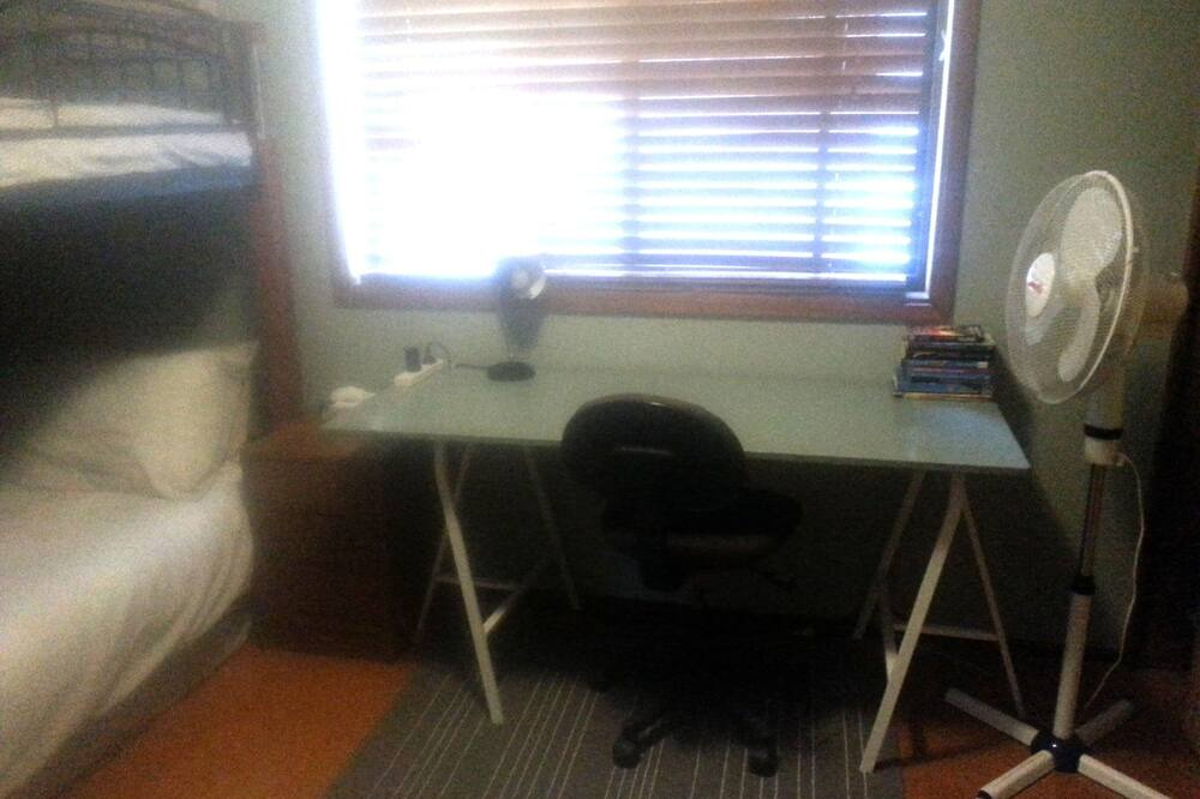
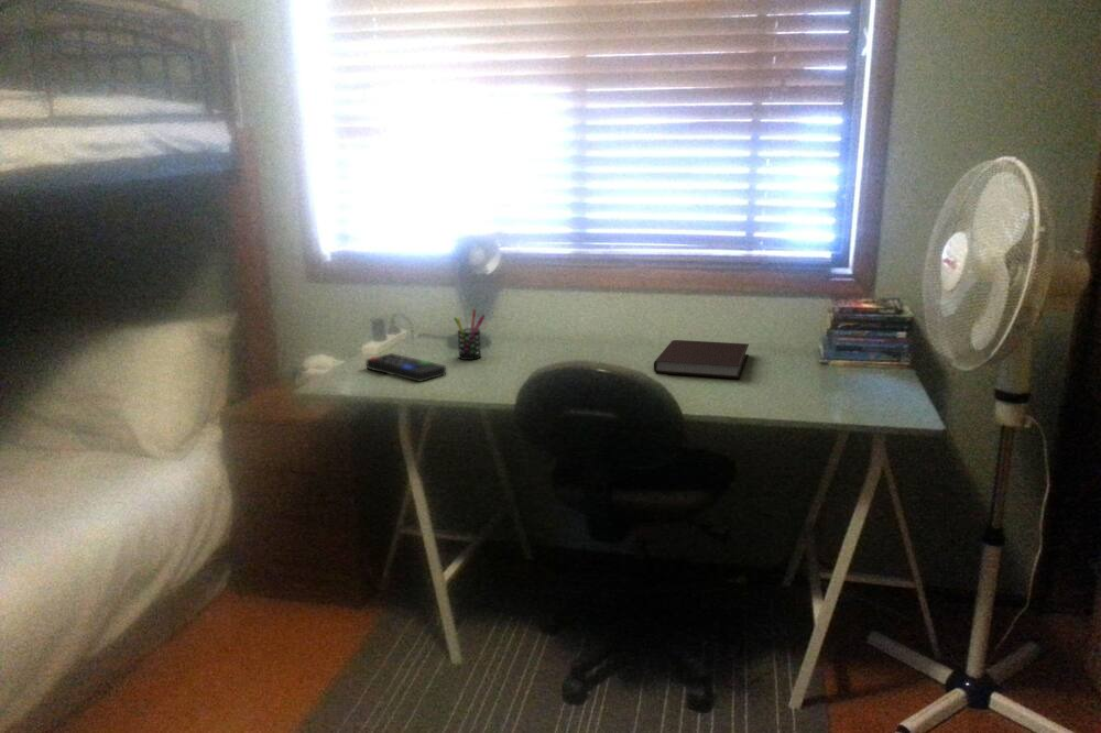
+ notebook (702, 357)
+ remote control (405, 365)
+ pen holder (467, 333)
